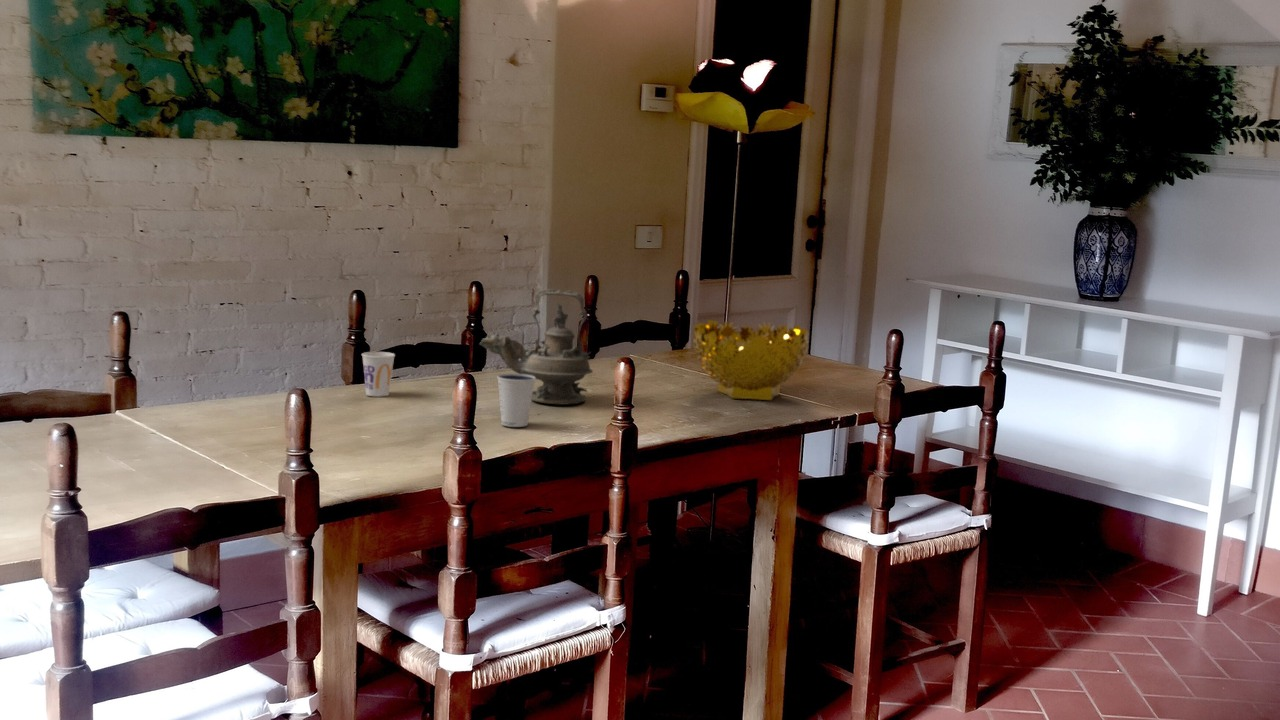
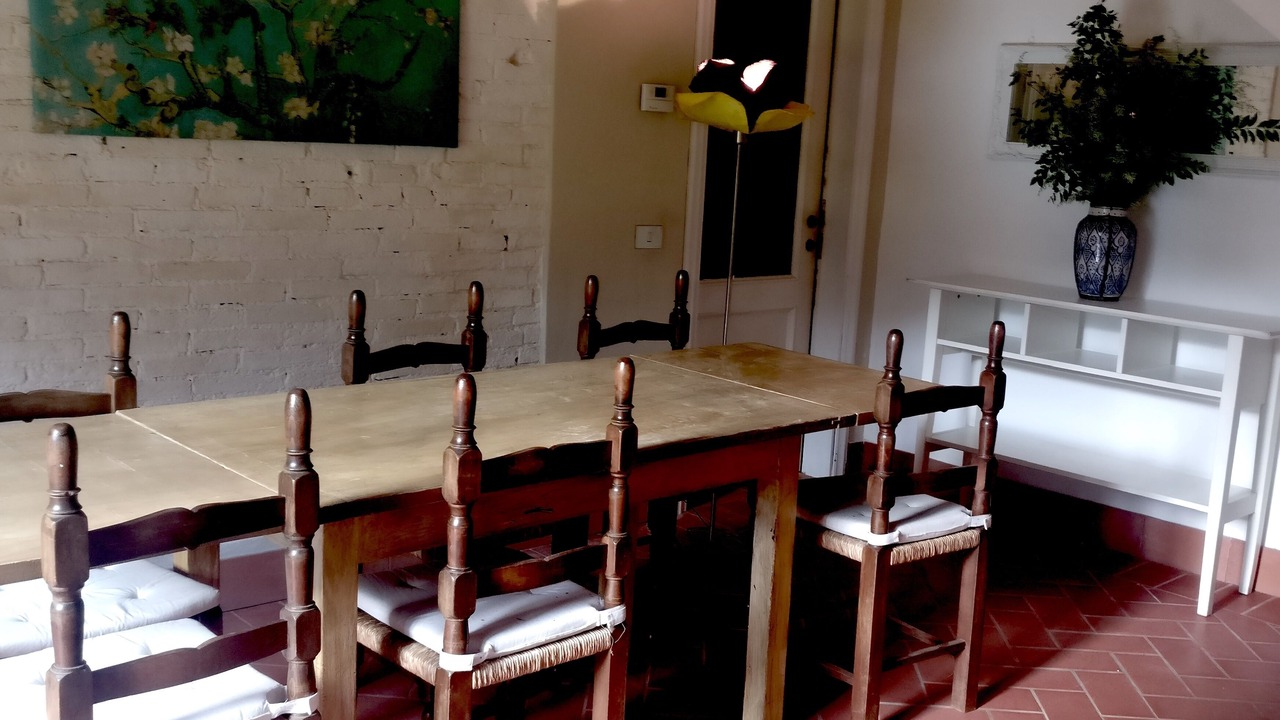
- cup (377, 374)
- decorative bowl (749, 358)
- dixie cup (515, 401)
- teapot (536, 344)
